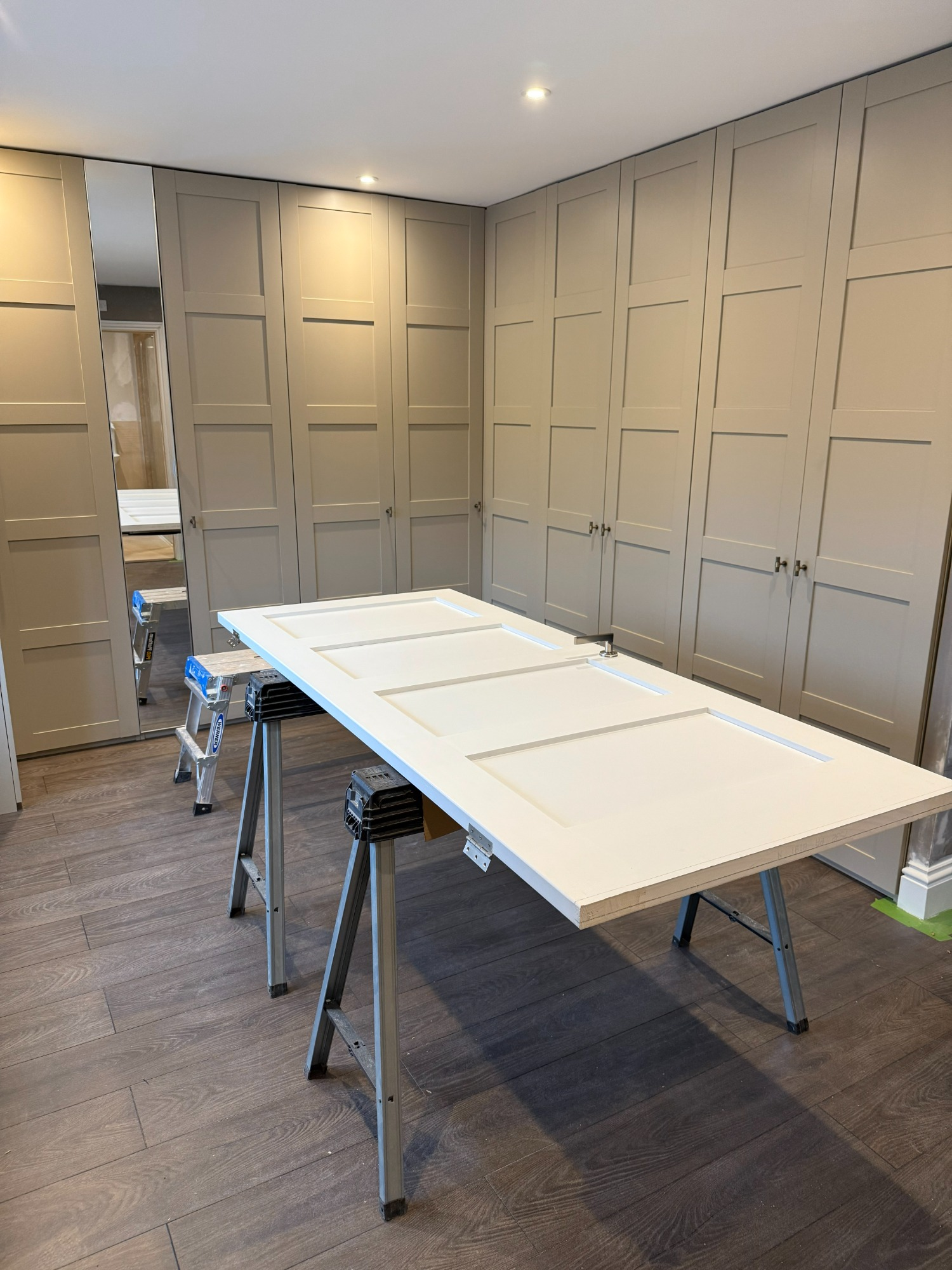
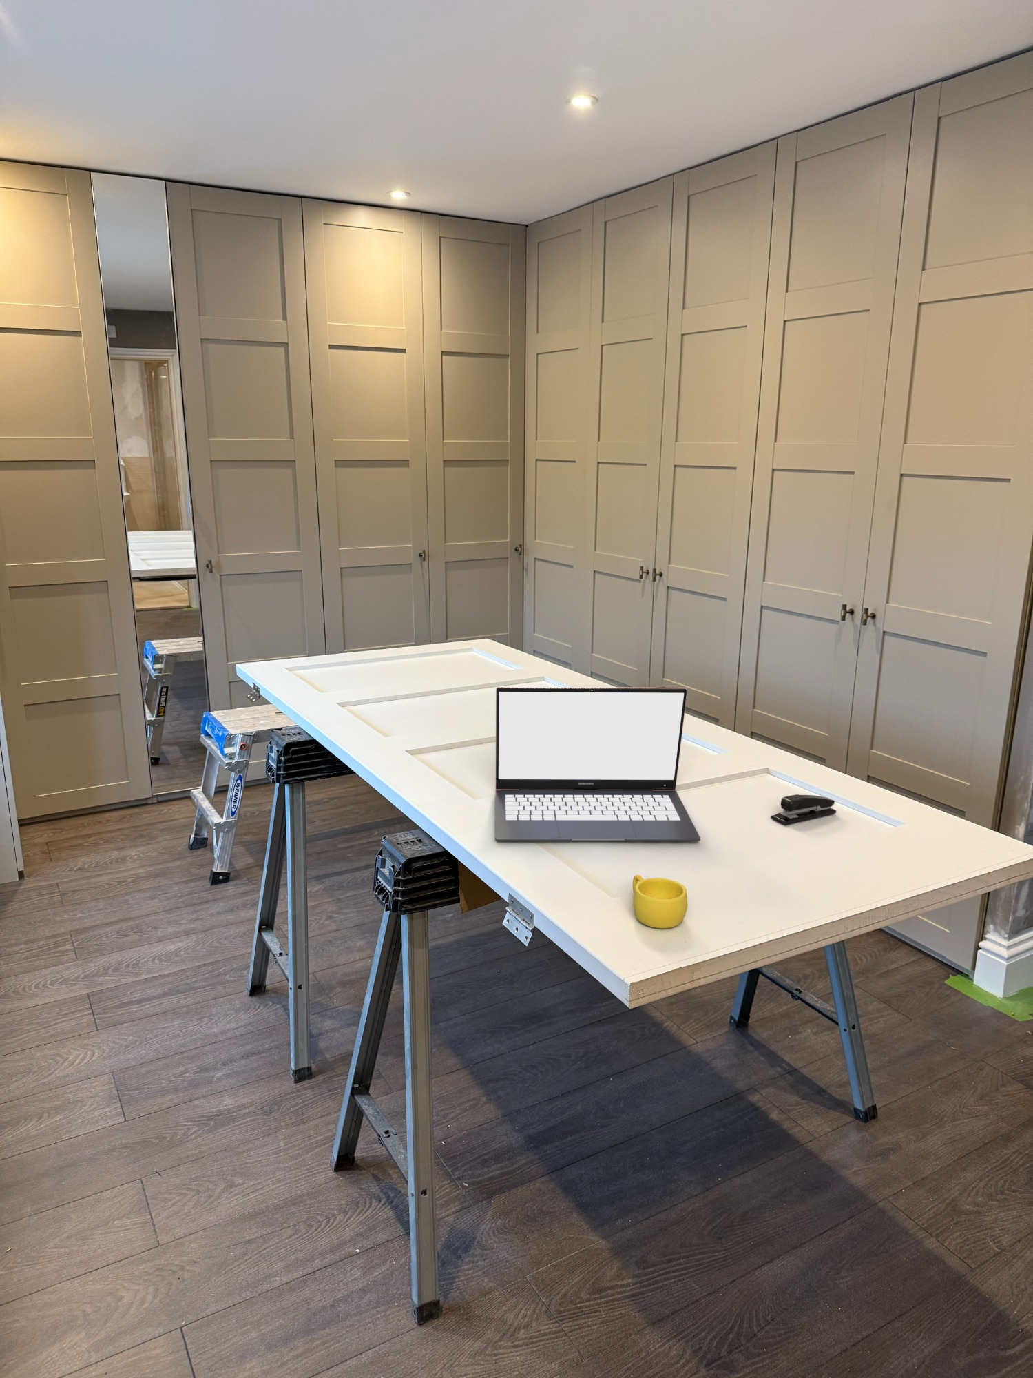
+ stapler (805, 805)
+ cup (654, 899)
+ laptop (592, 757)
